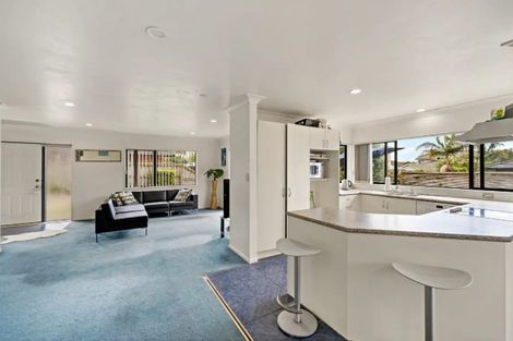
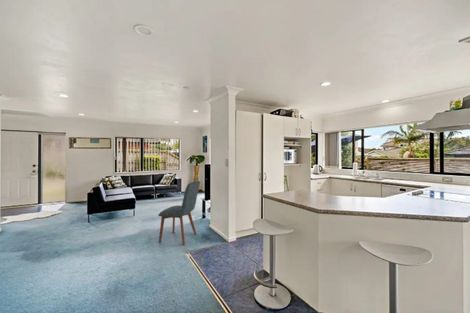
+ chair (180, 209)
